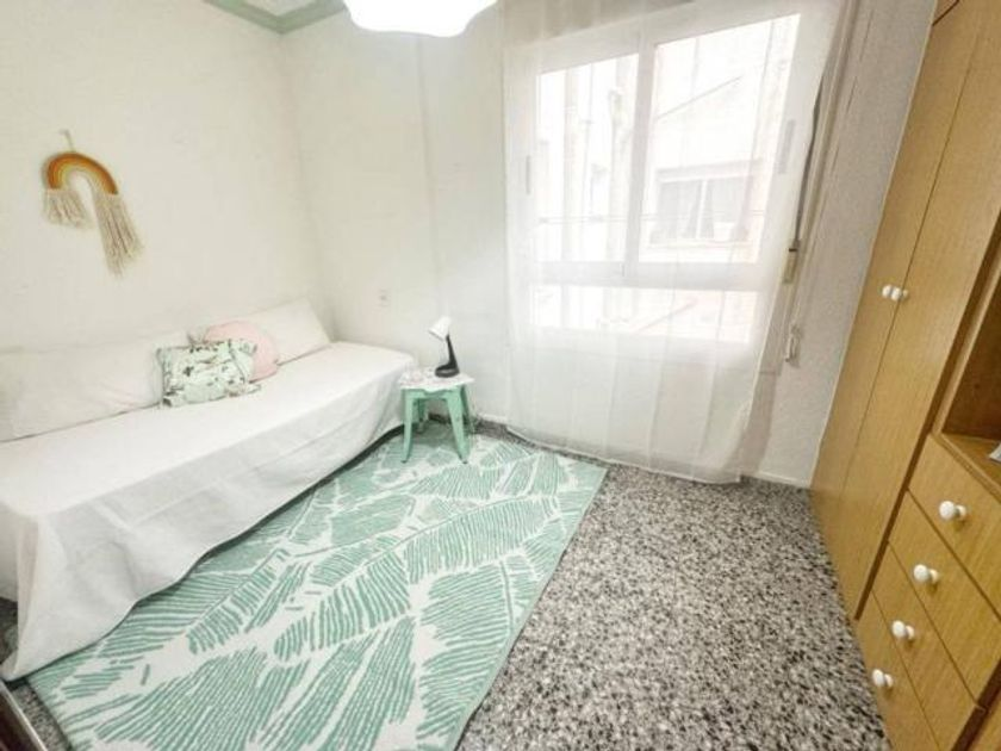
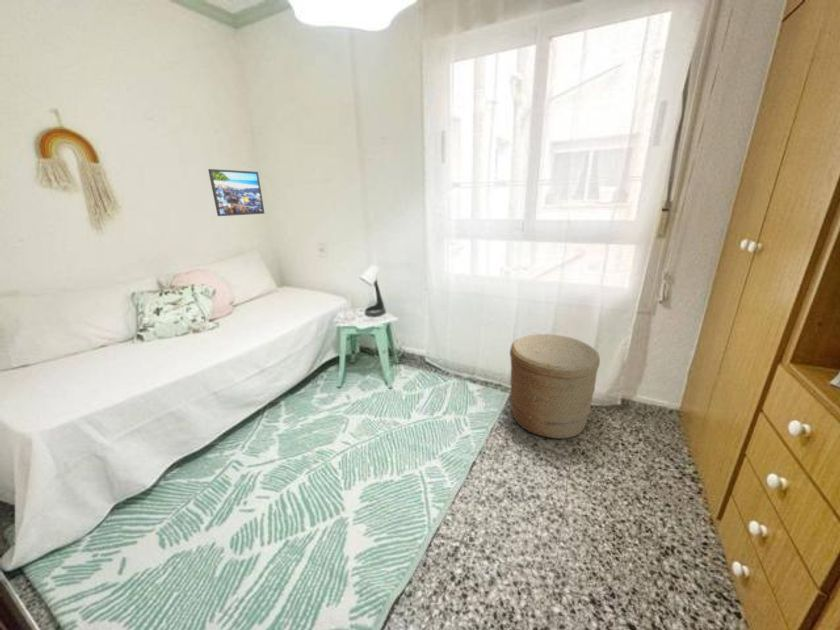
+ woven basket (550, 383)
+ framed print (238, 193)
